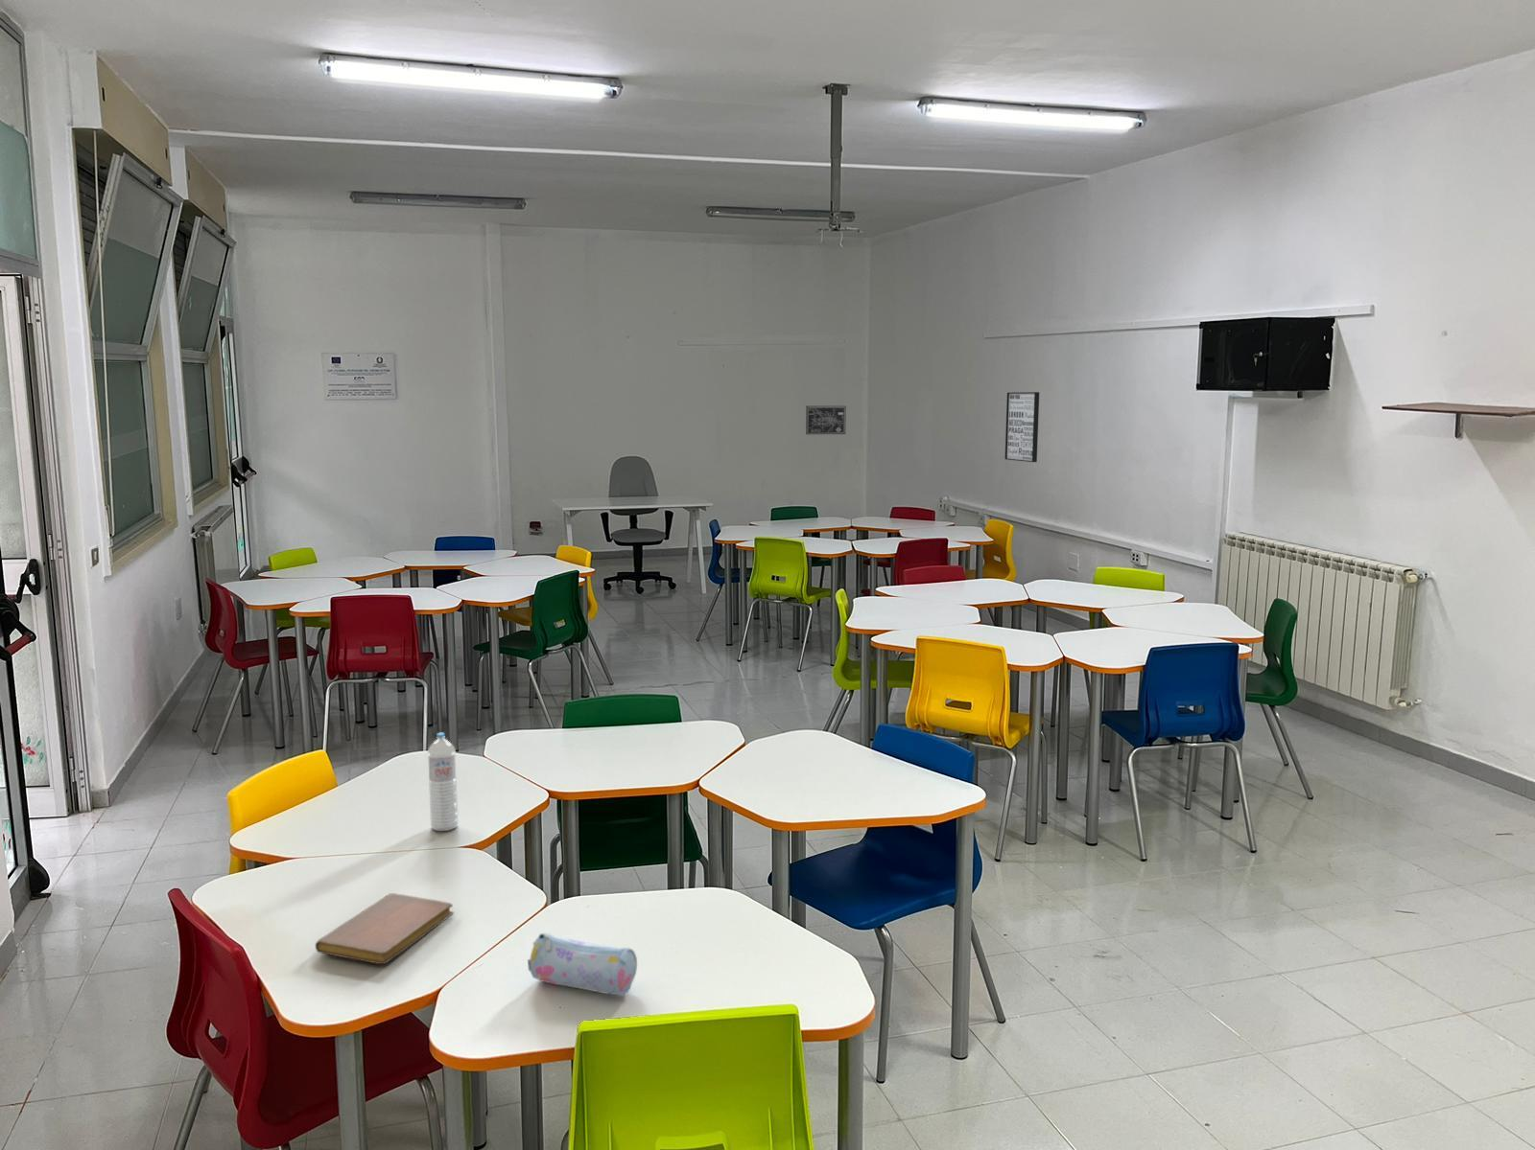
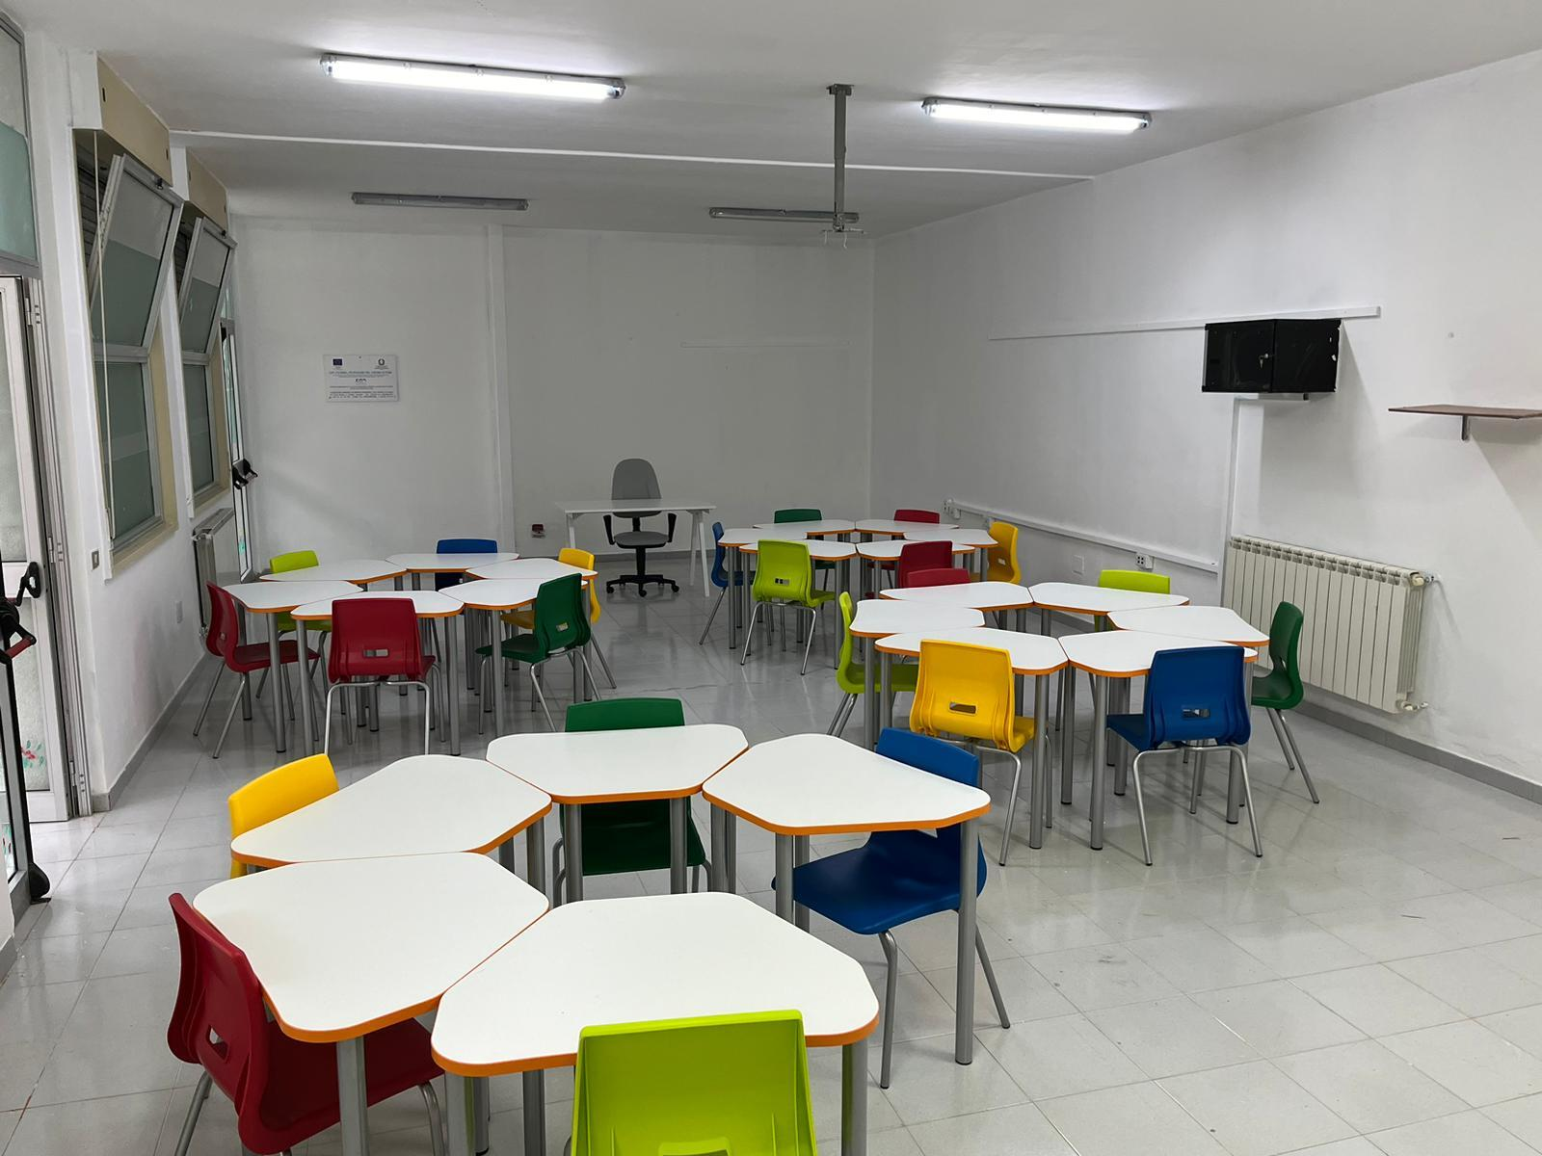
- wall art (1021, 426)
- notebook (387, 925)
- wall art (826, 419)
- water bottle (442, 780)
- pencil case (583, 963)
